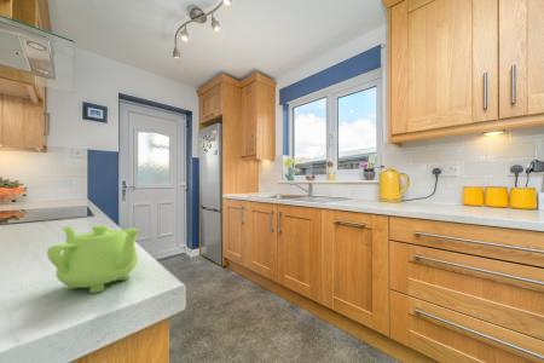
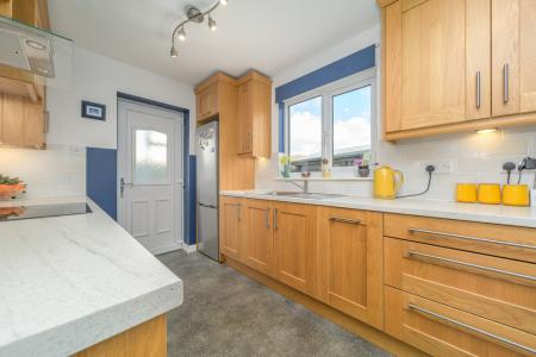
- teapot (99, 253)
